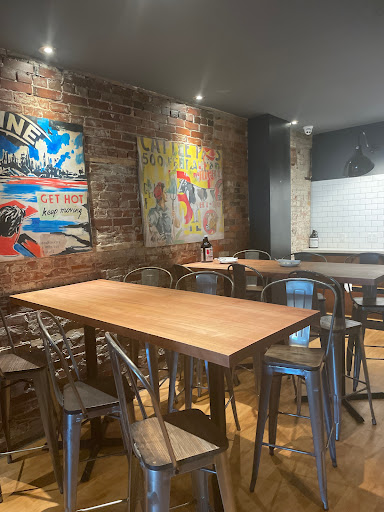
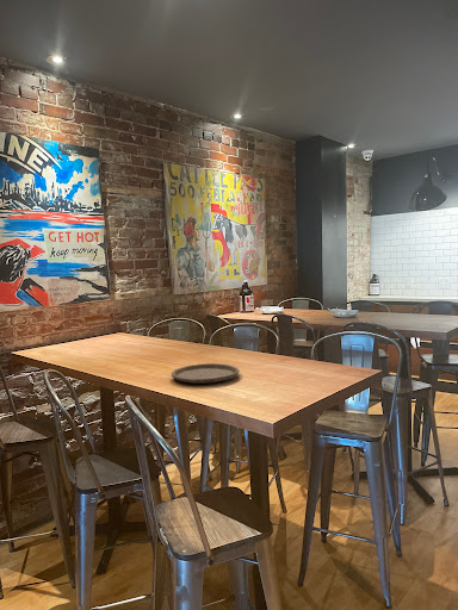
+ plate (205, 373)
